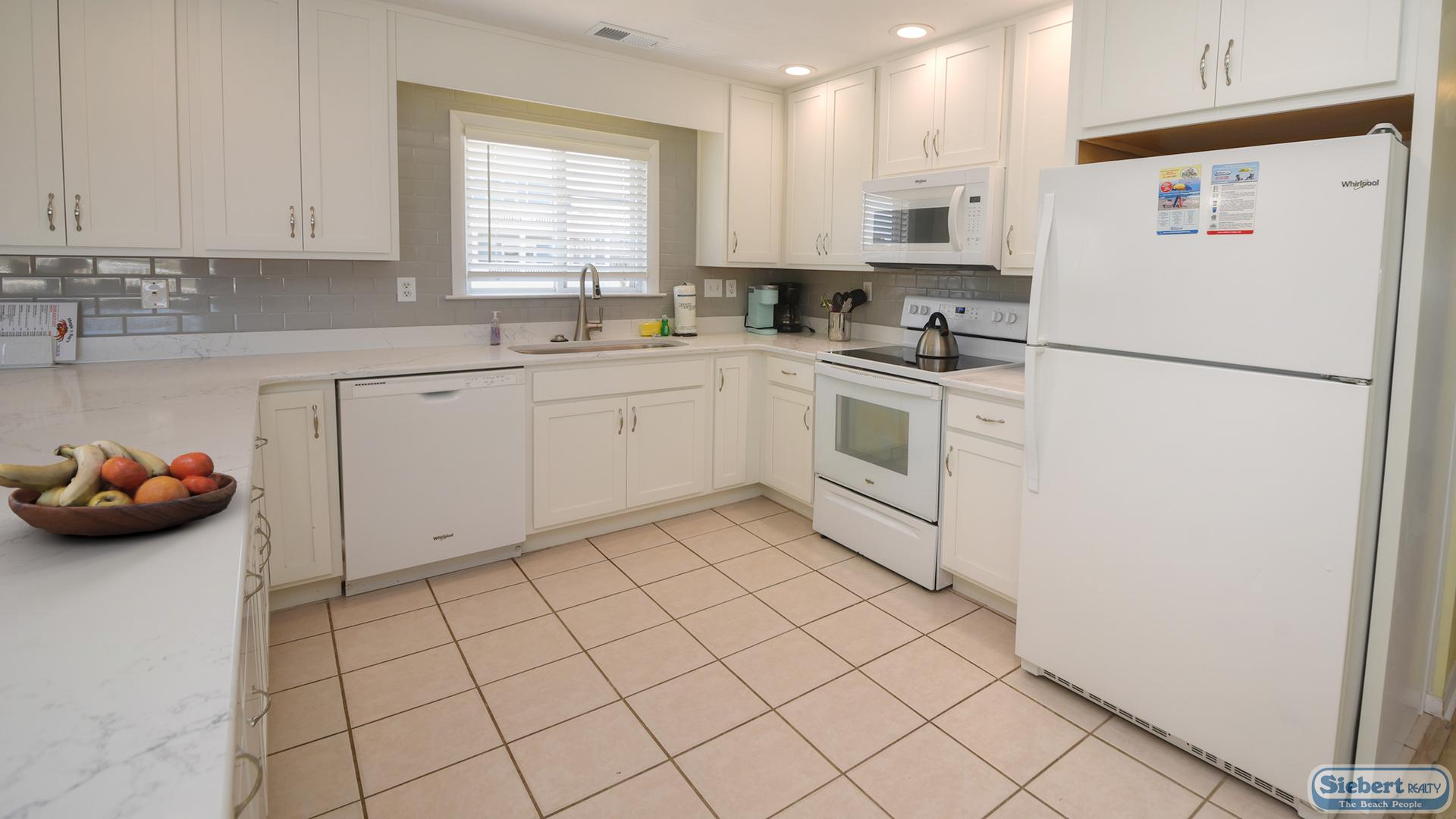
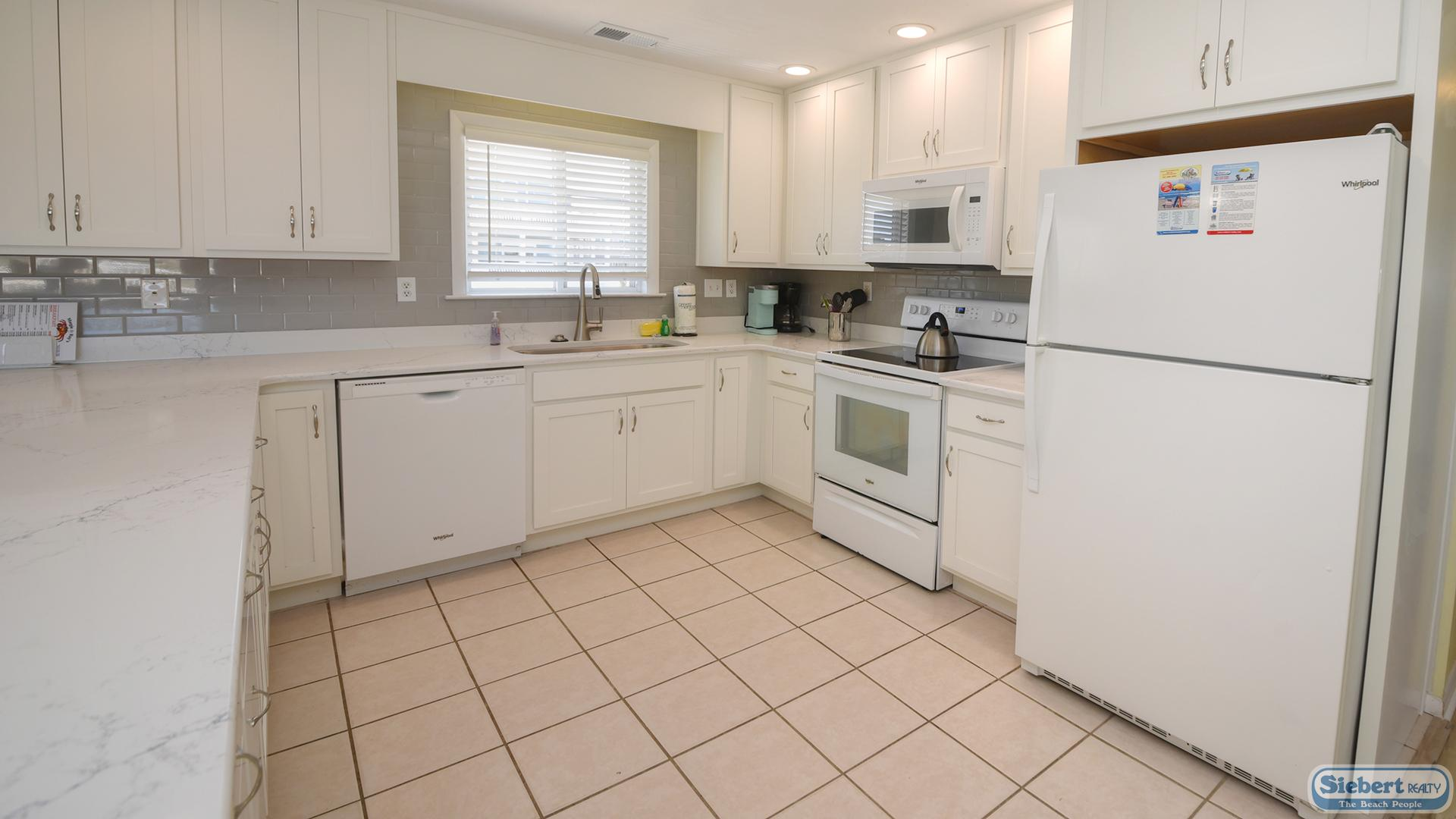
- fruit bowl (128, 480)
